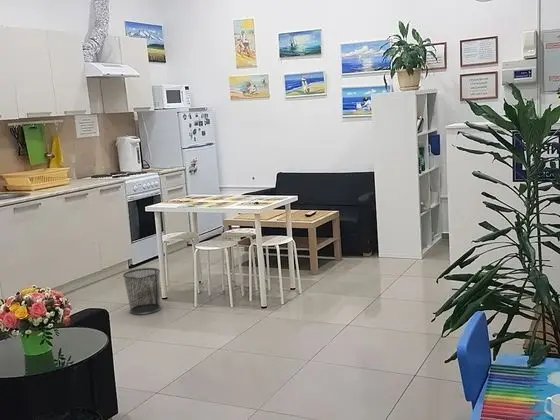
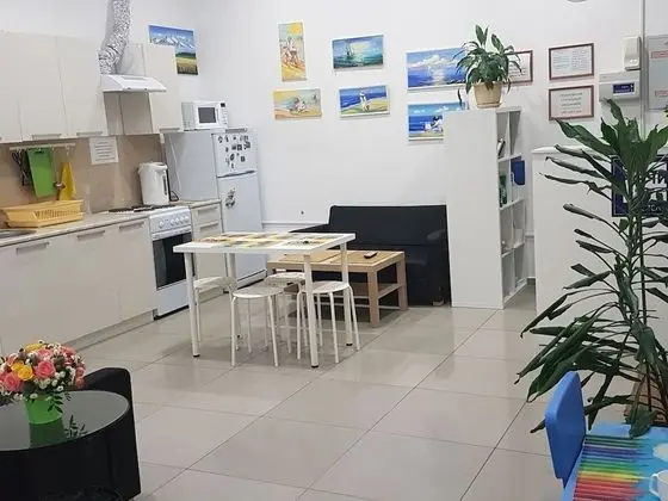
- waste bin (143, 290)
